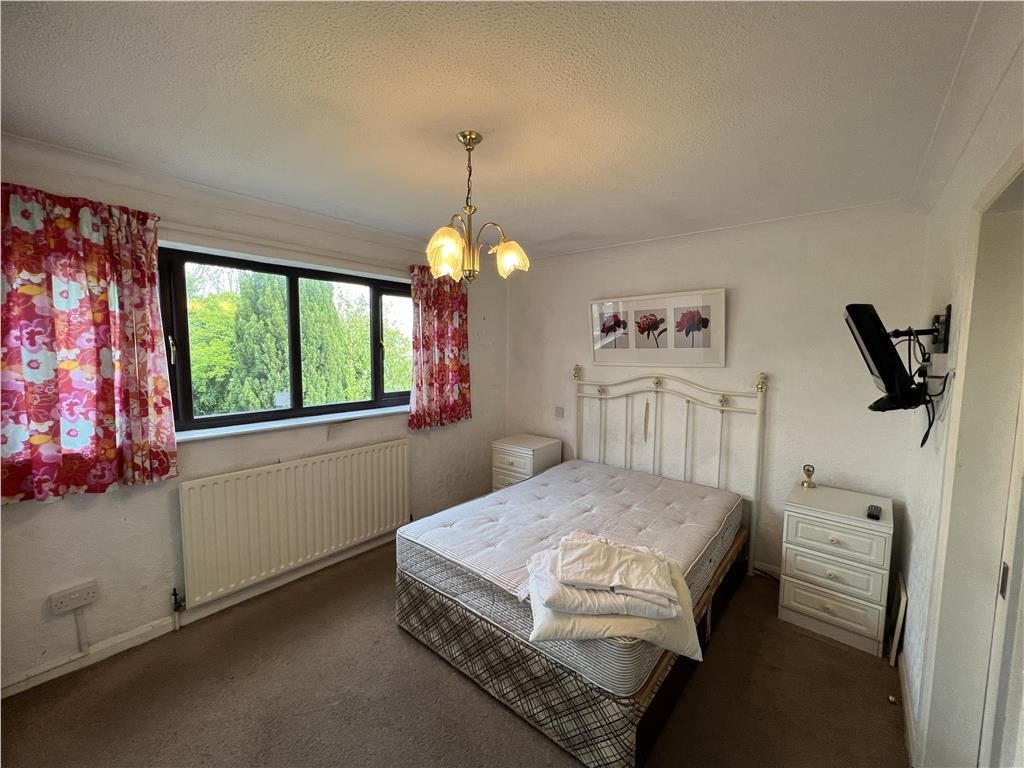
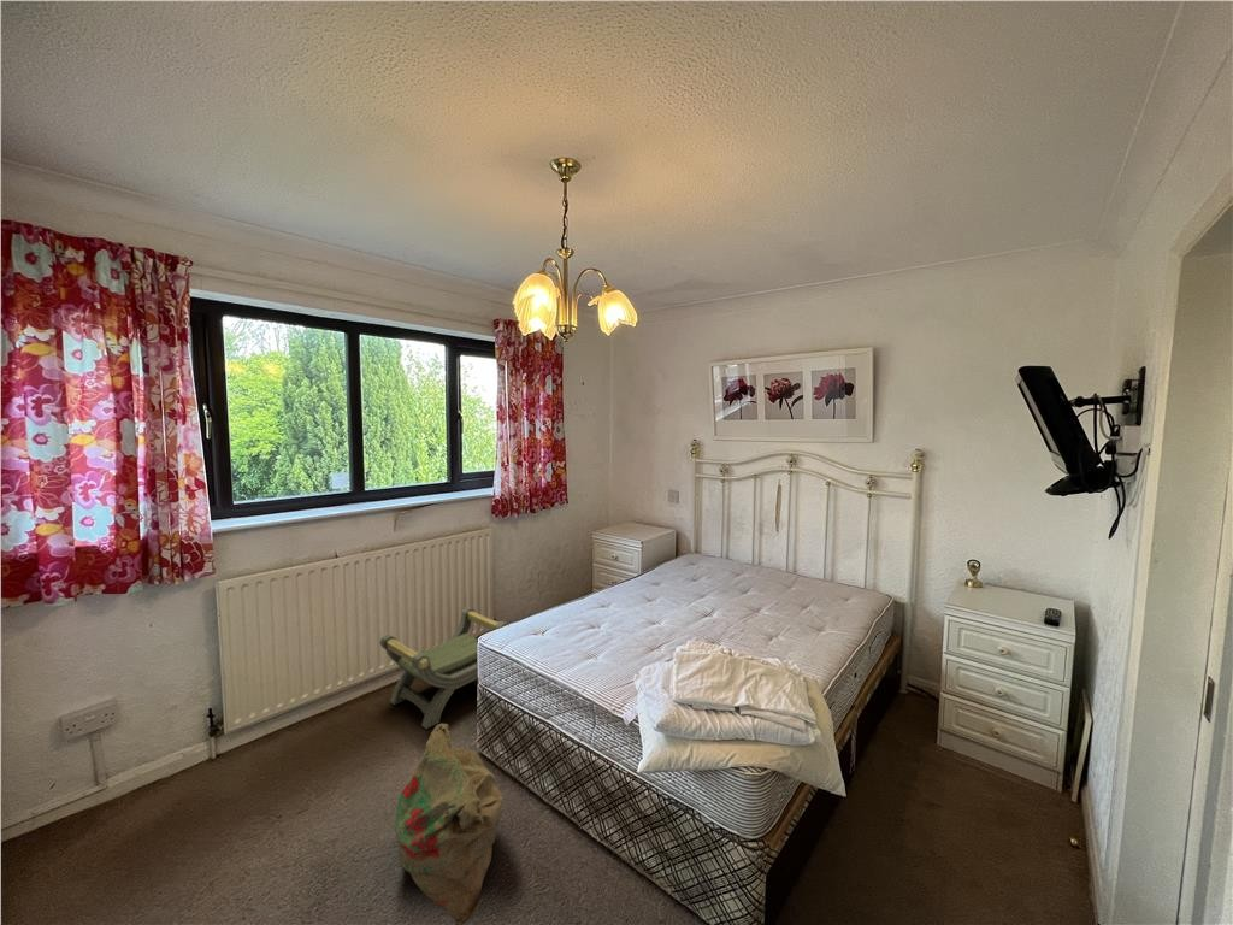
+ stool (447, 662)
+ bag (449, 807)
